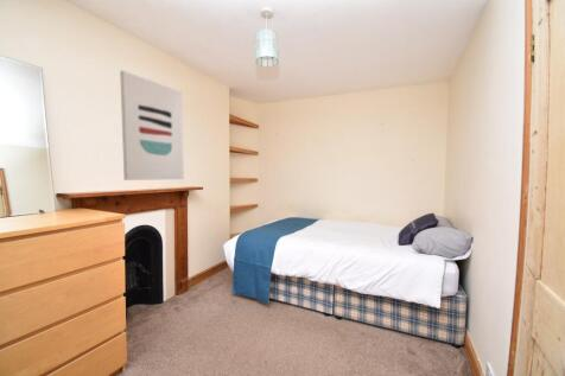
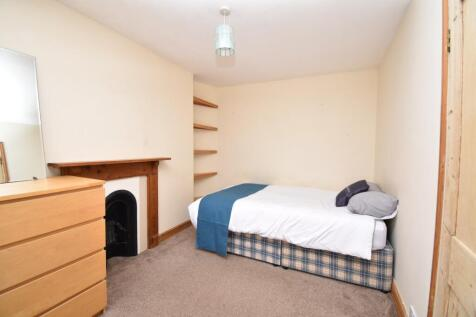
- wall art (155, 132)
